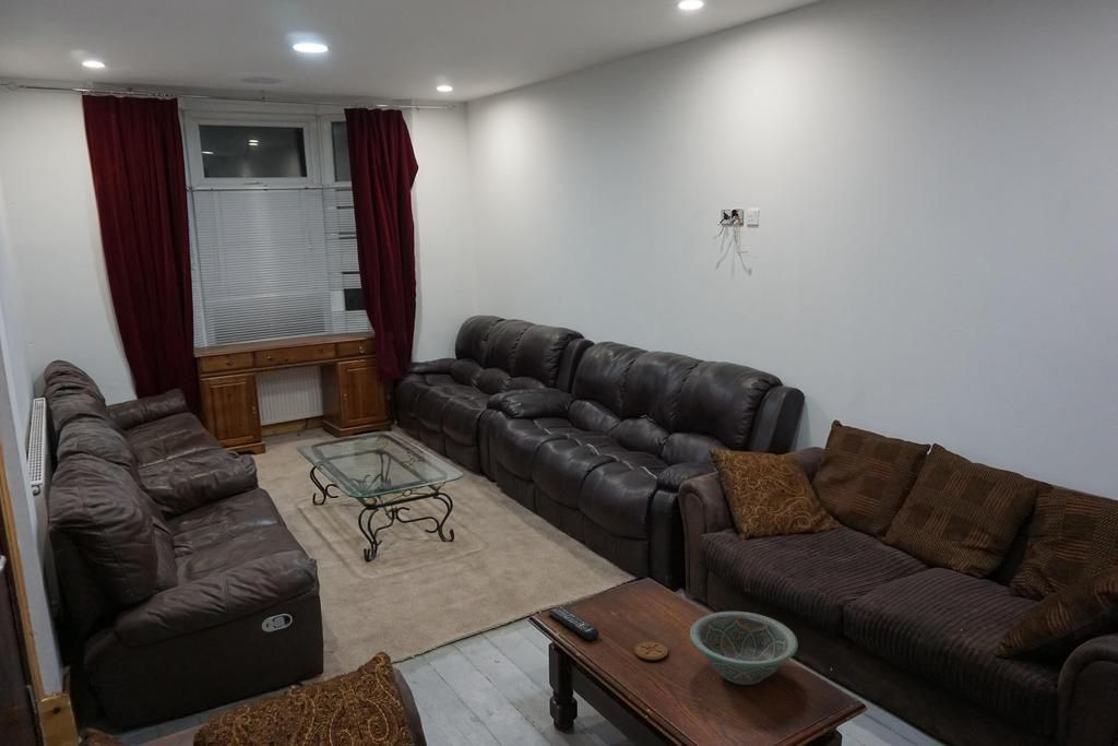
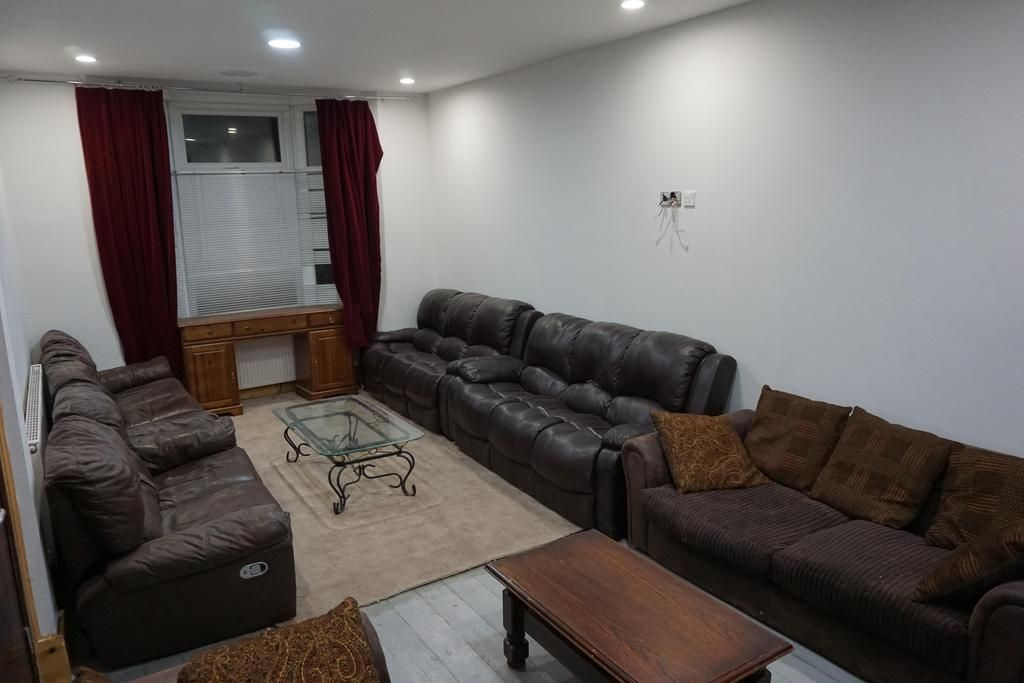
- remote control (572, 621)
- coaster (651, 650)
- decorative bowl (742, 654)
